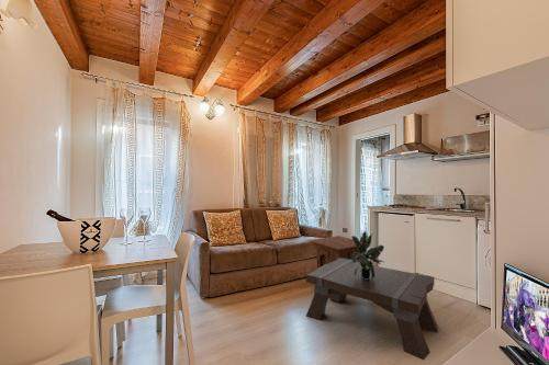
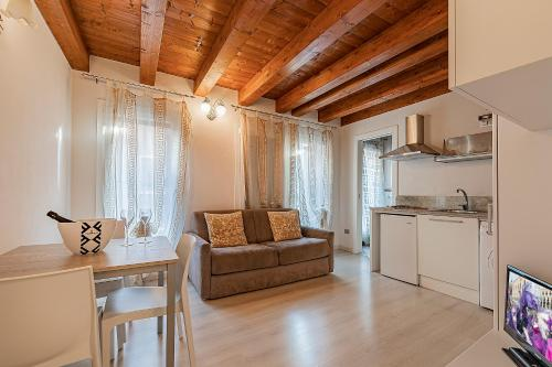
- coffee table (369, 297)
- side table (337, 259)
- potted plant (363, 254)
